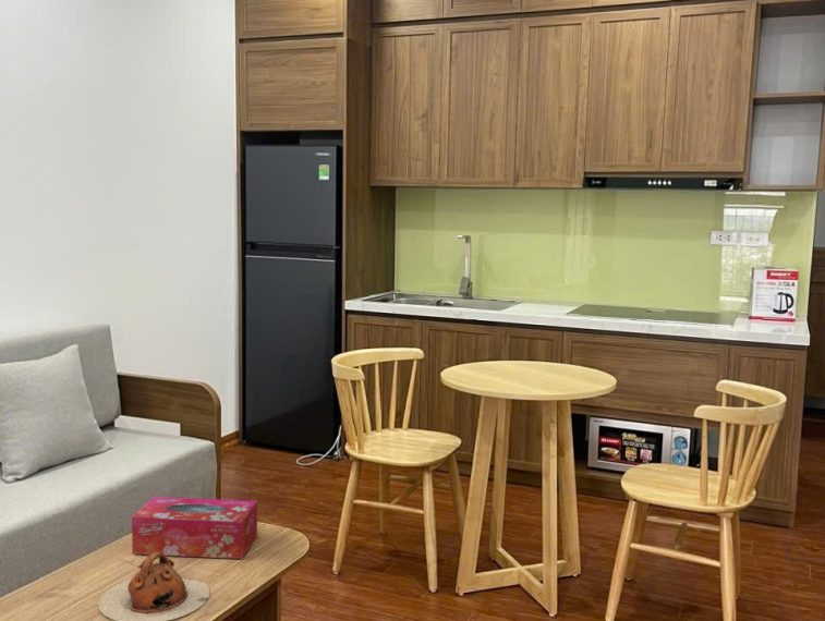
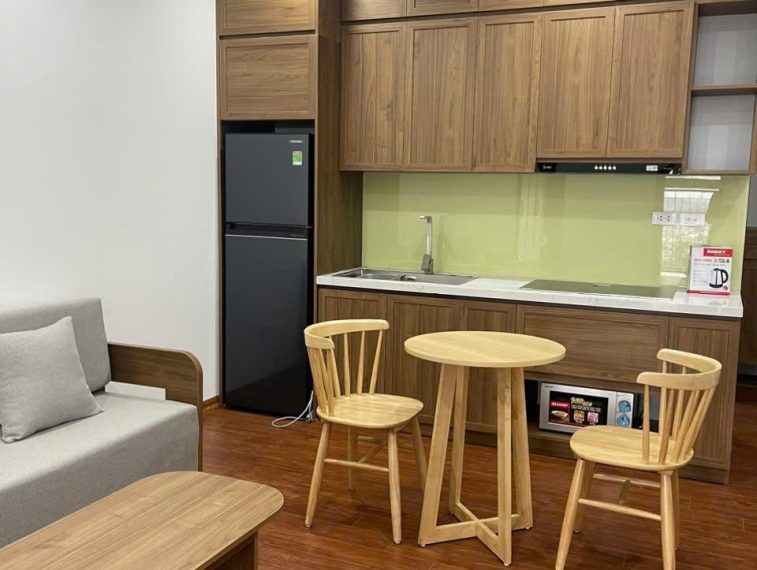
- teapot (155, 574)
- tissue box (196, 526)
